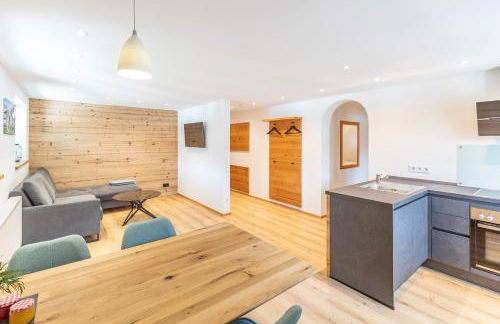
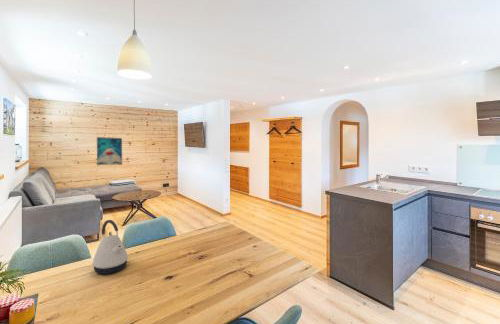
+ wall art (109, 151)
+ kettle (111, 244)
